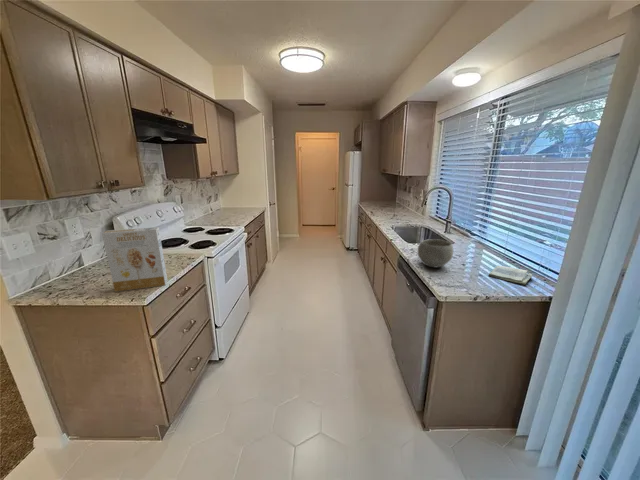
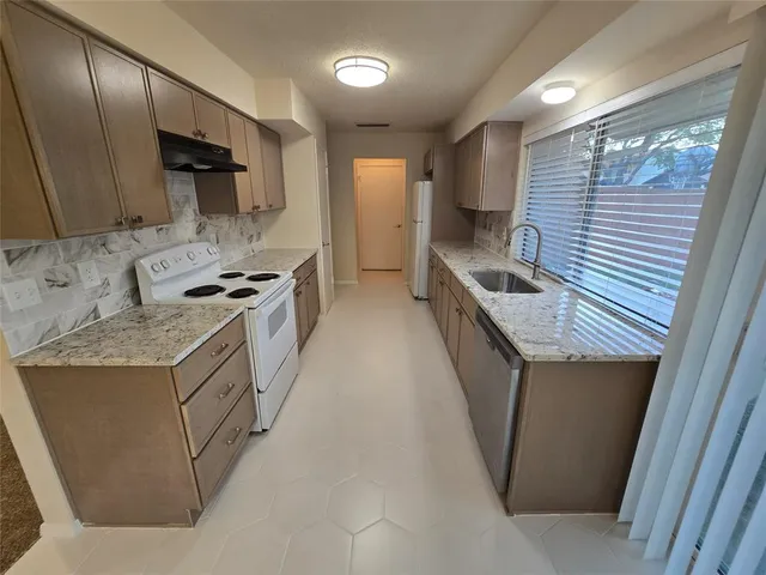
- bowl (434, 254)
- cereal box (137, 258)
- dish towel (510, 273)
